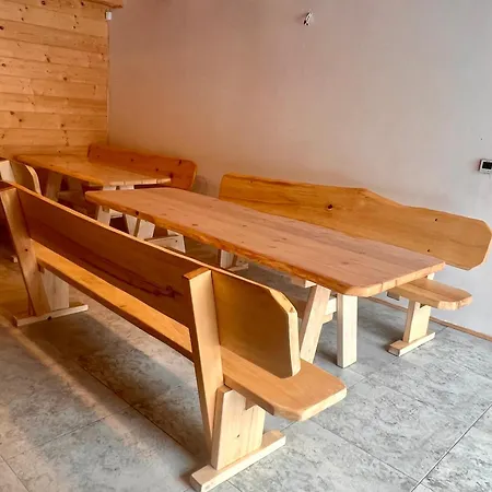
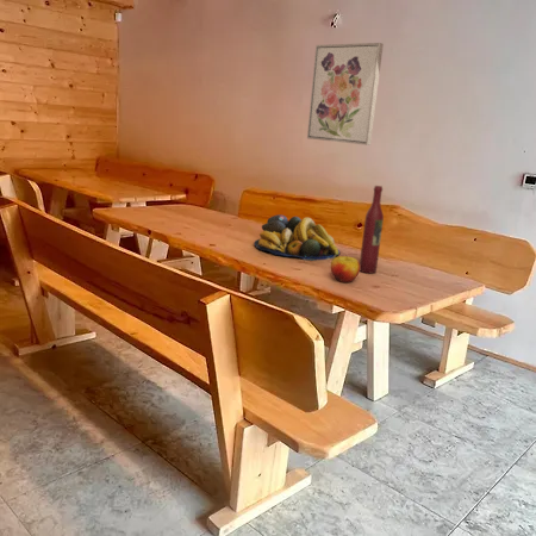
+ apple (344, 268)
+ wall art (342, 94)
+ fruit bowl (298, 233)
+ wine bottle (373, 229)
